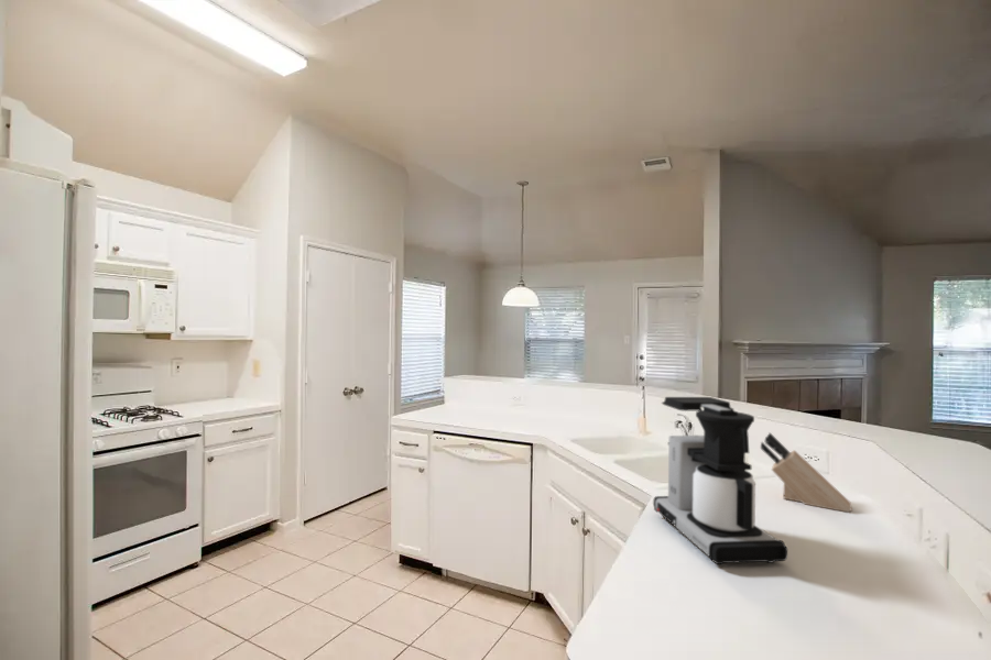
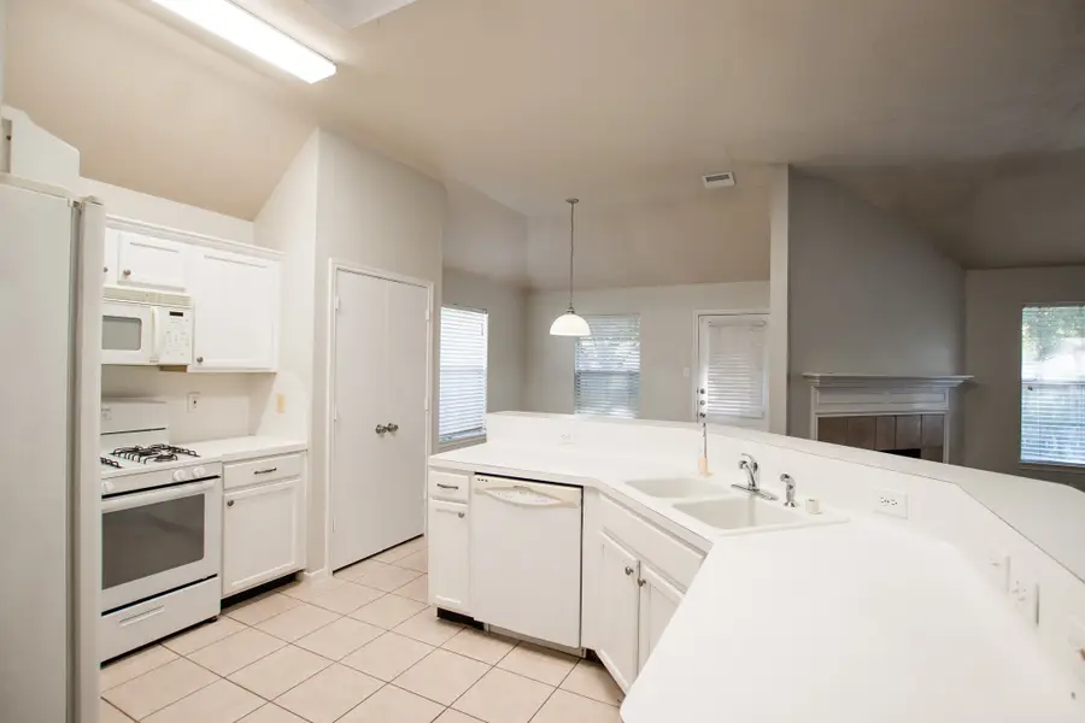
- knife block (803, 469)
- coffee maker (712, 470)
